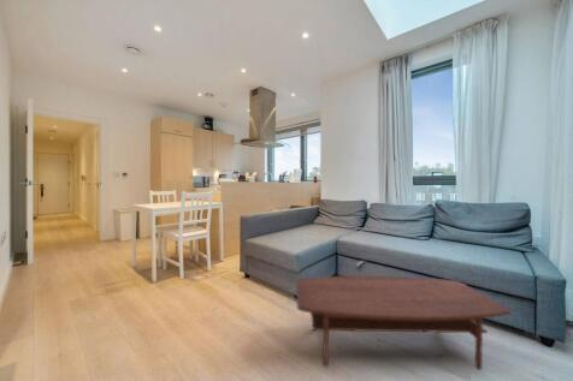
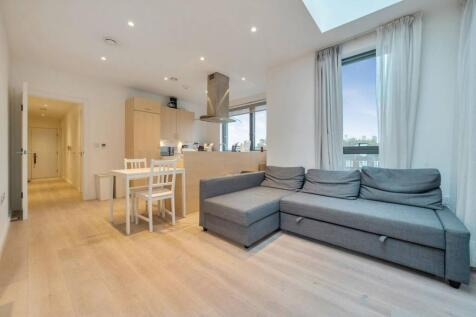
- coffee table (388, 319)
